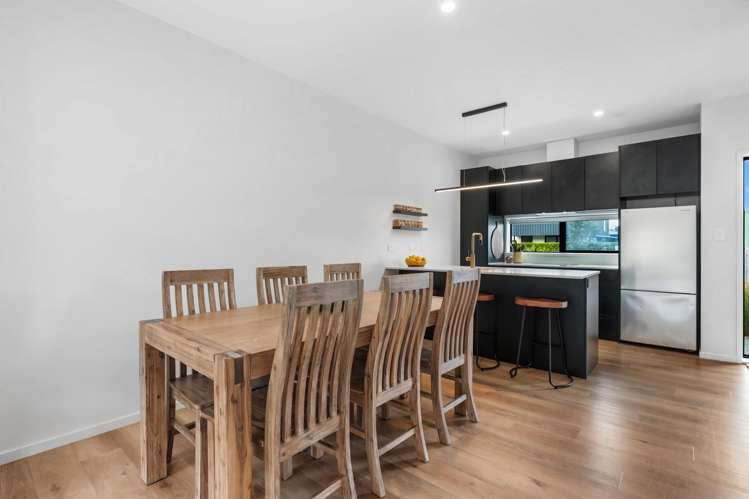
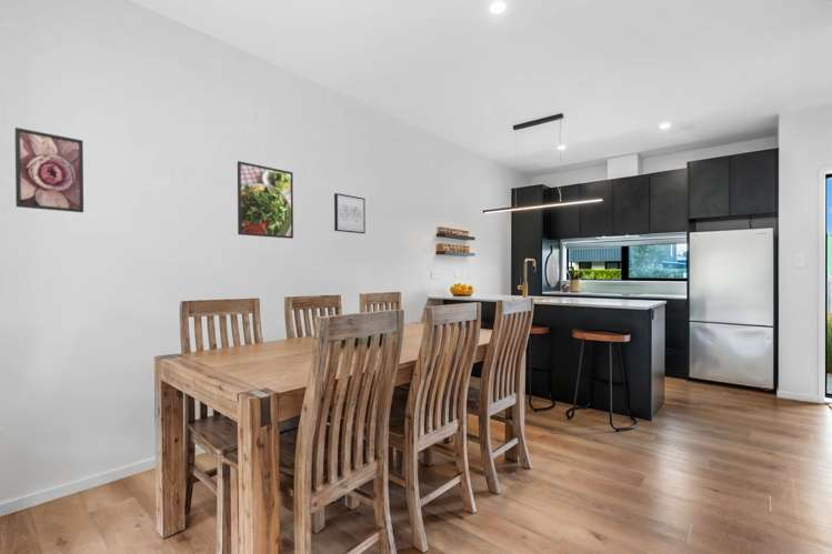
+ wall art (350, 213)
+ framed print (267, 201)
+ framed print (50, 172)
